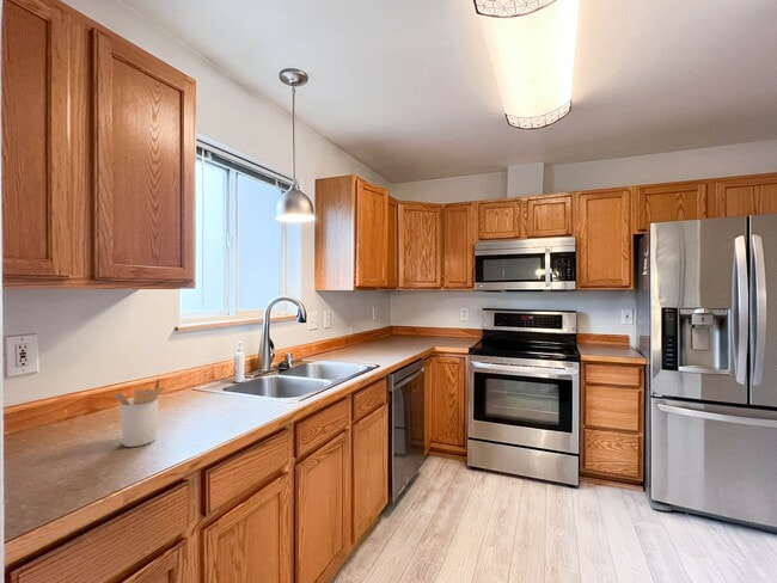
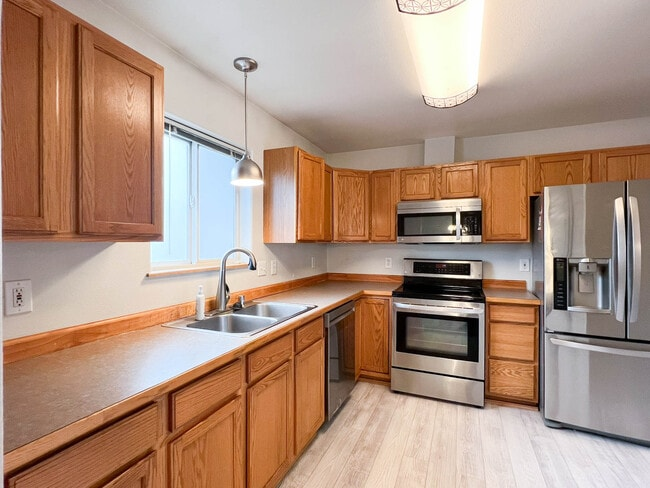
- utensil holder (142, 412)
